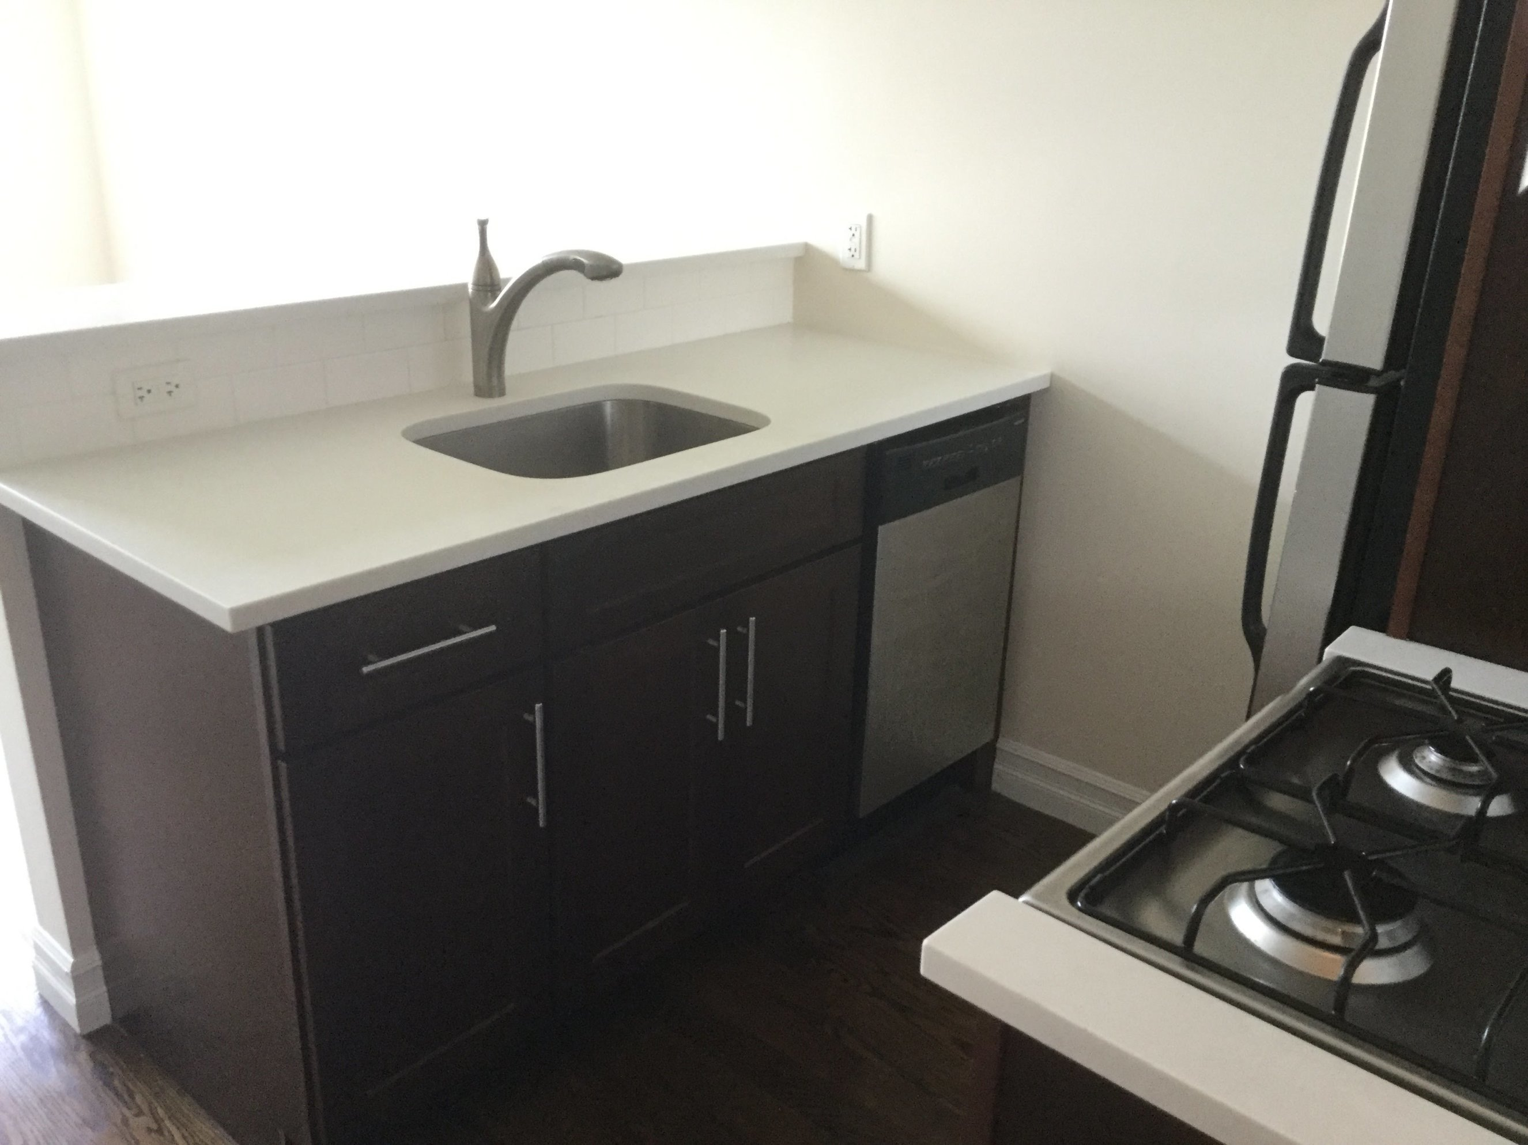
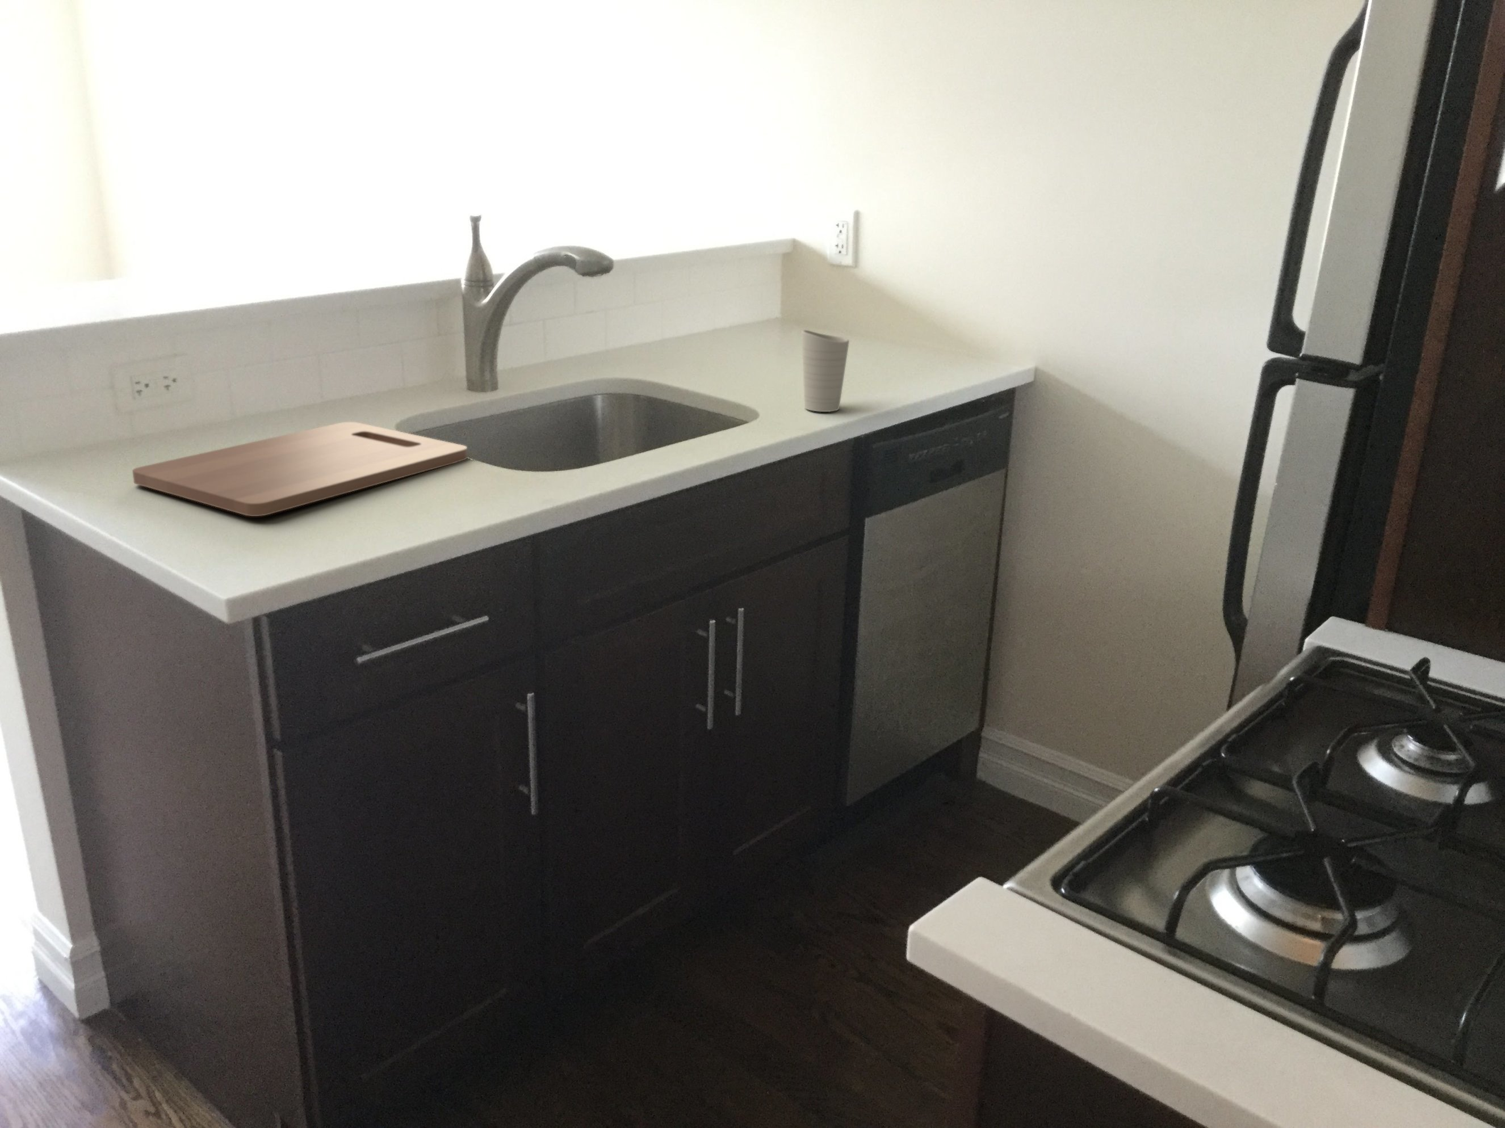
+ cutting board (308, 463)
+ cup (824, 370)
